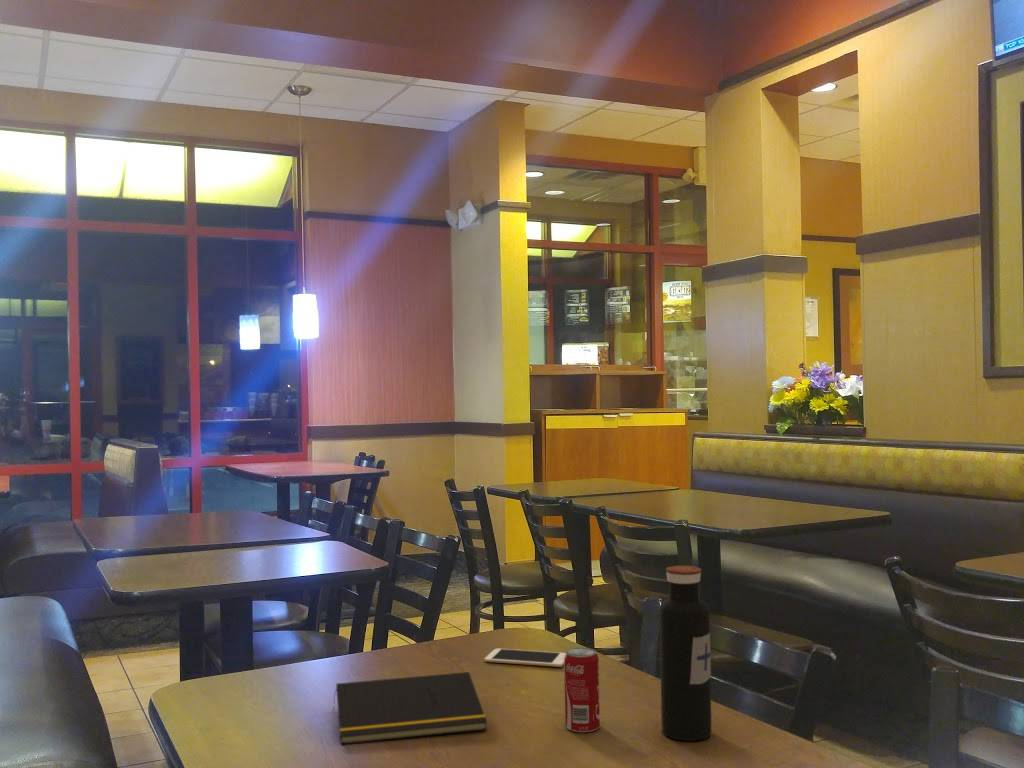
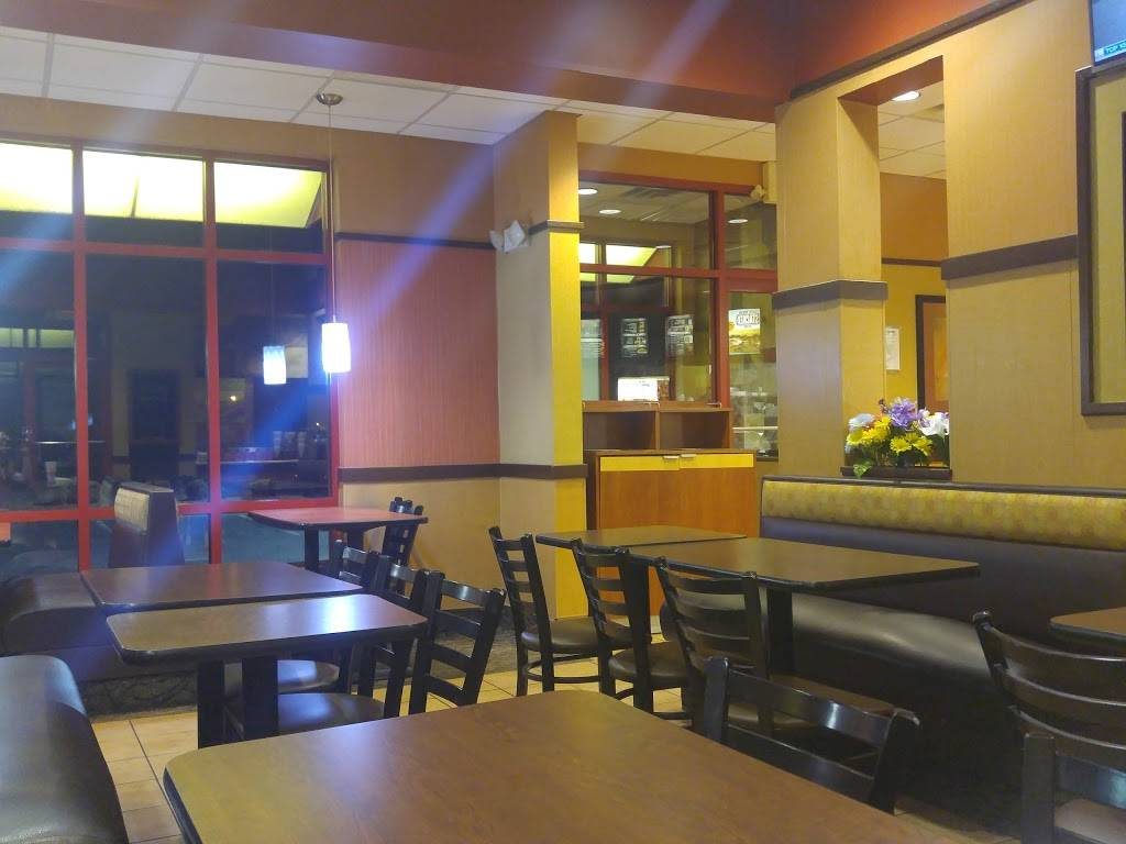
- beverage can (581, 688)
- cell phone (527, 657)
- notepad (409, 705)
- water bottle (684, 650)
